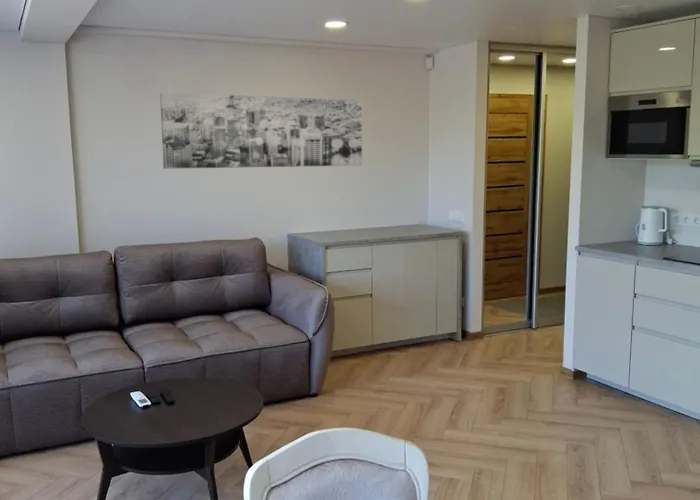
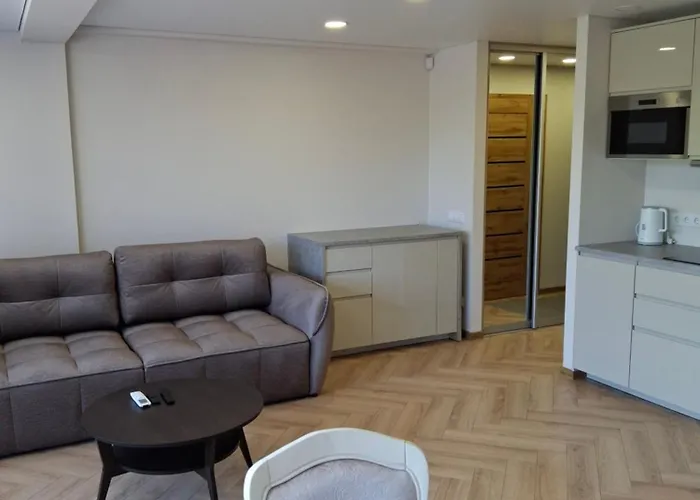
- wall art (268, 132)
